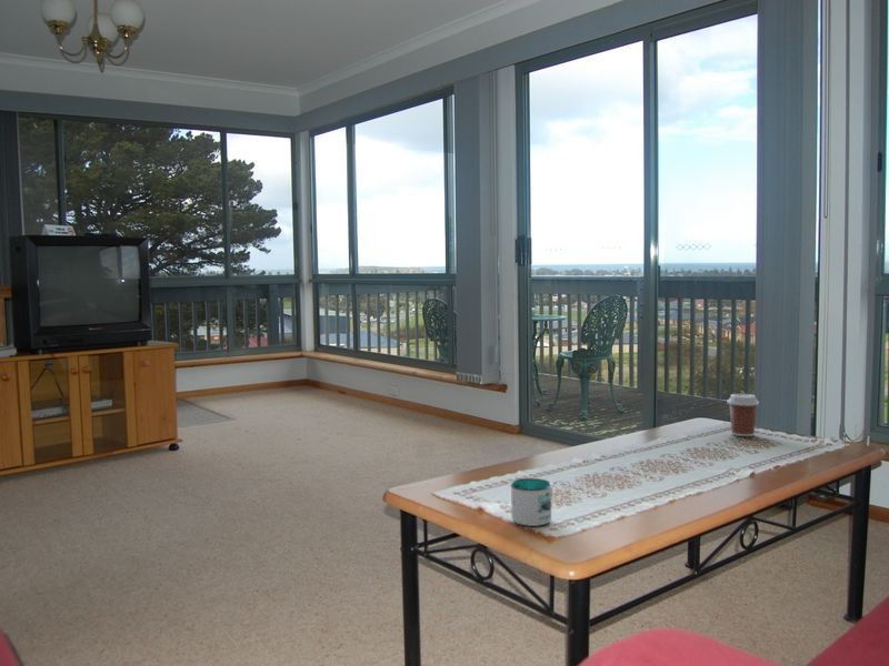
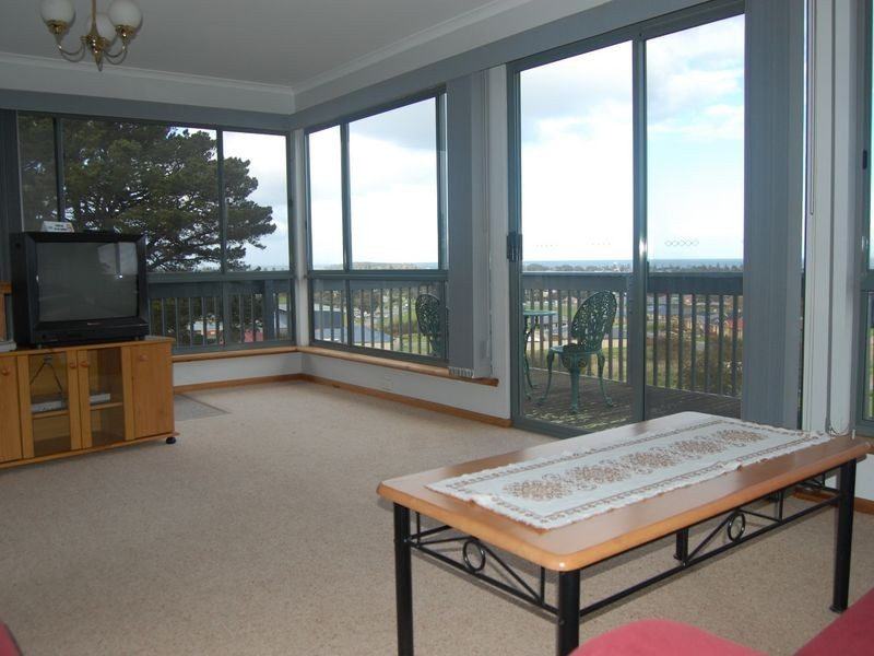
- coffee cup (742, 414)
- mug (535, 501)
